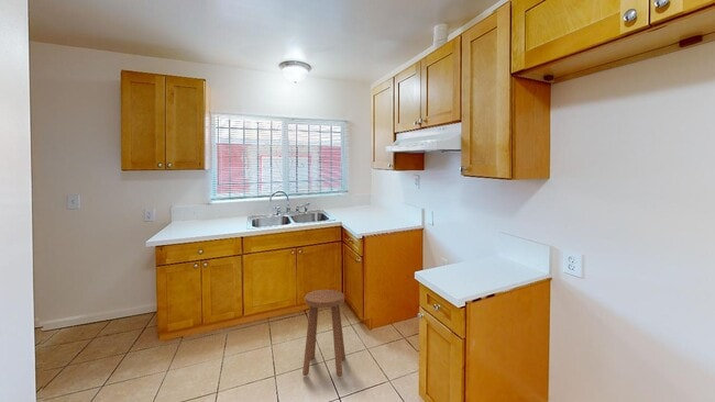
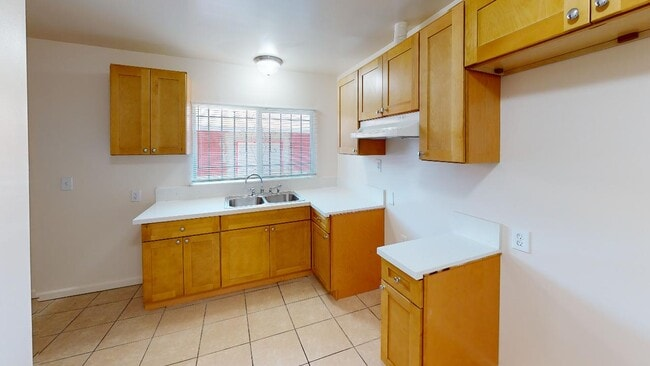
- stool (316, 331)
